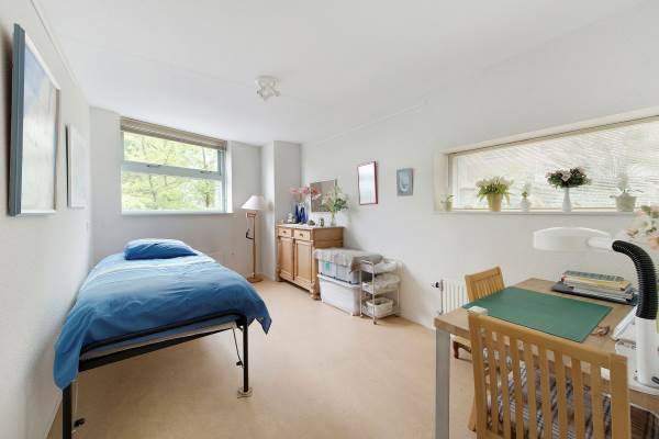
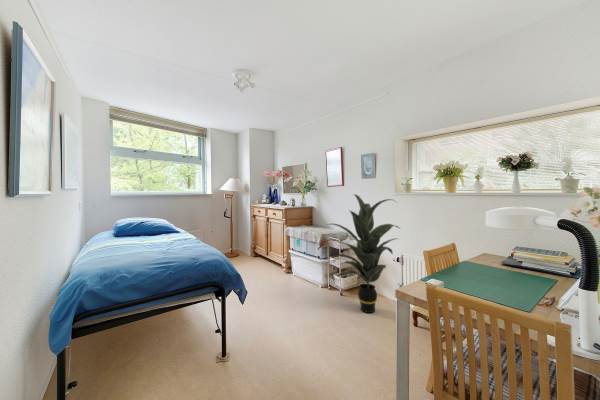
+ indoor plant (365, 250)
